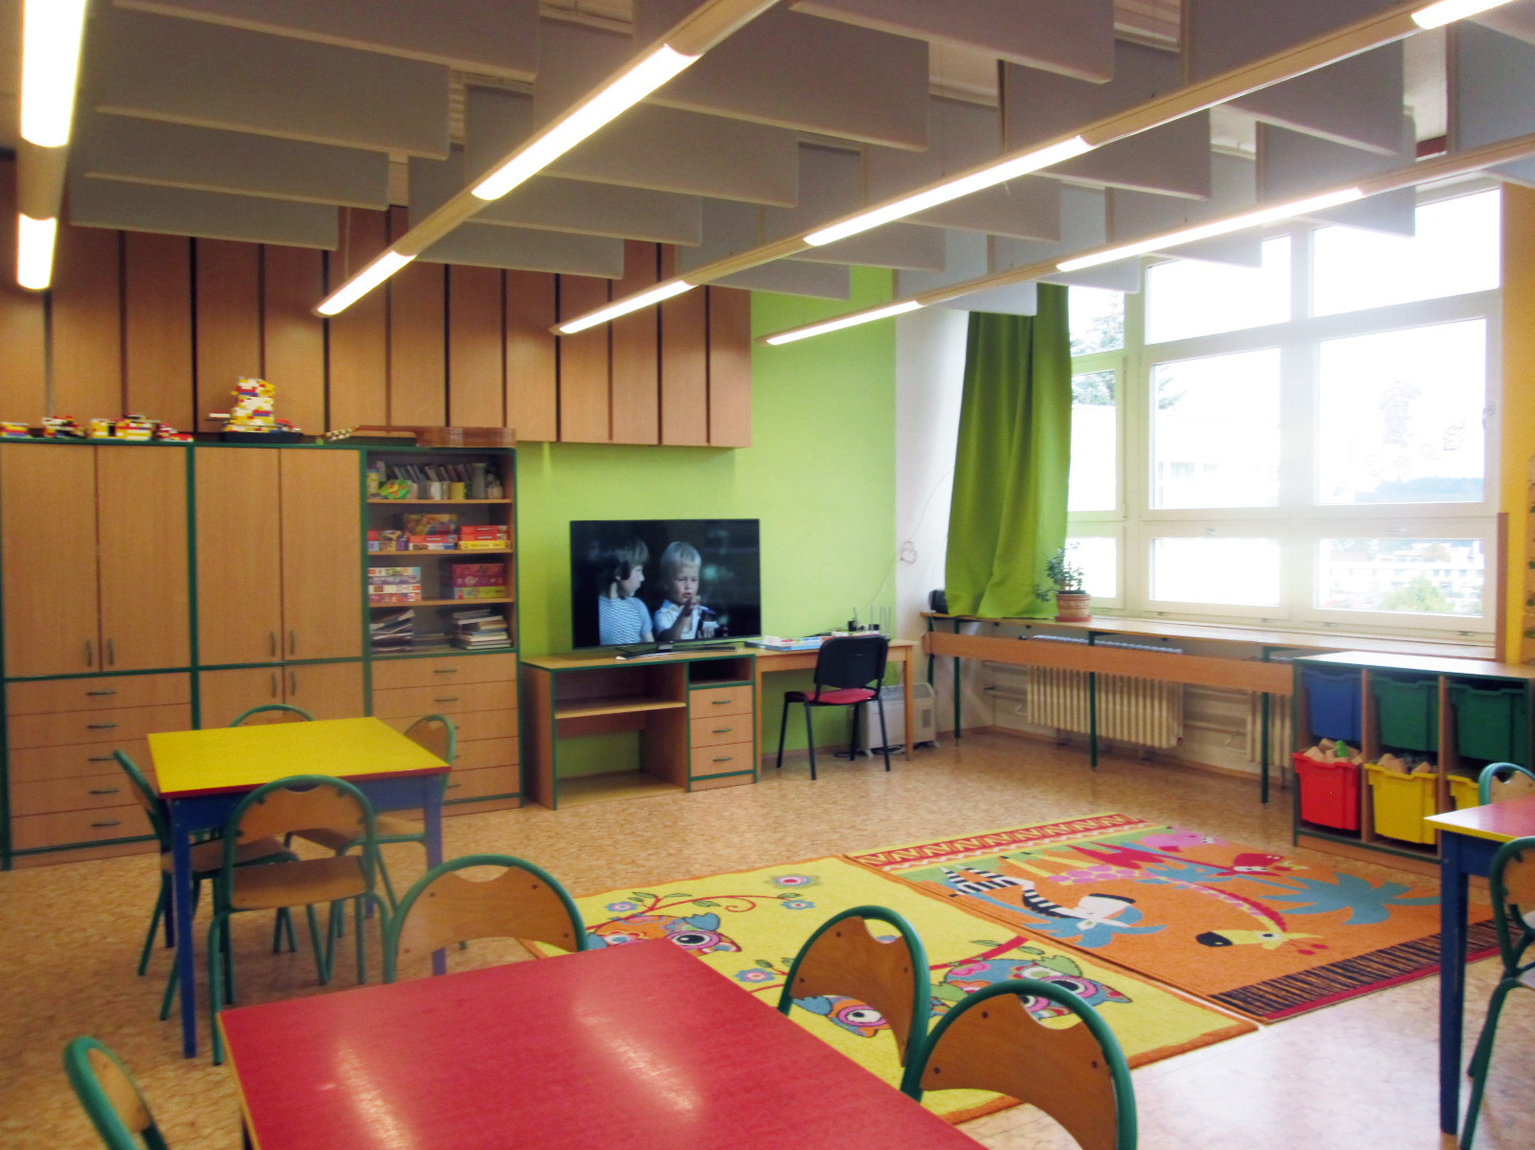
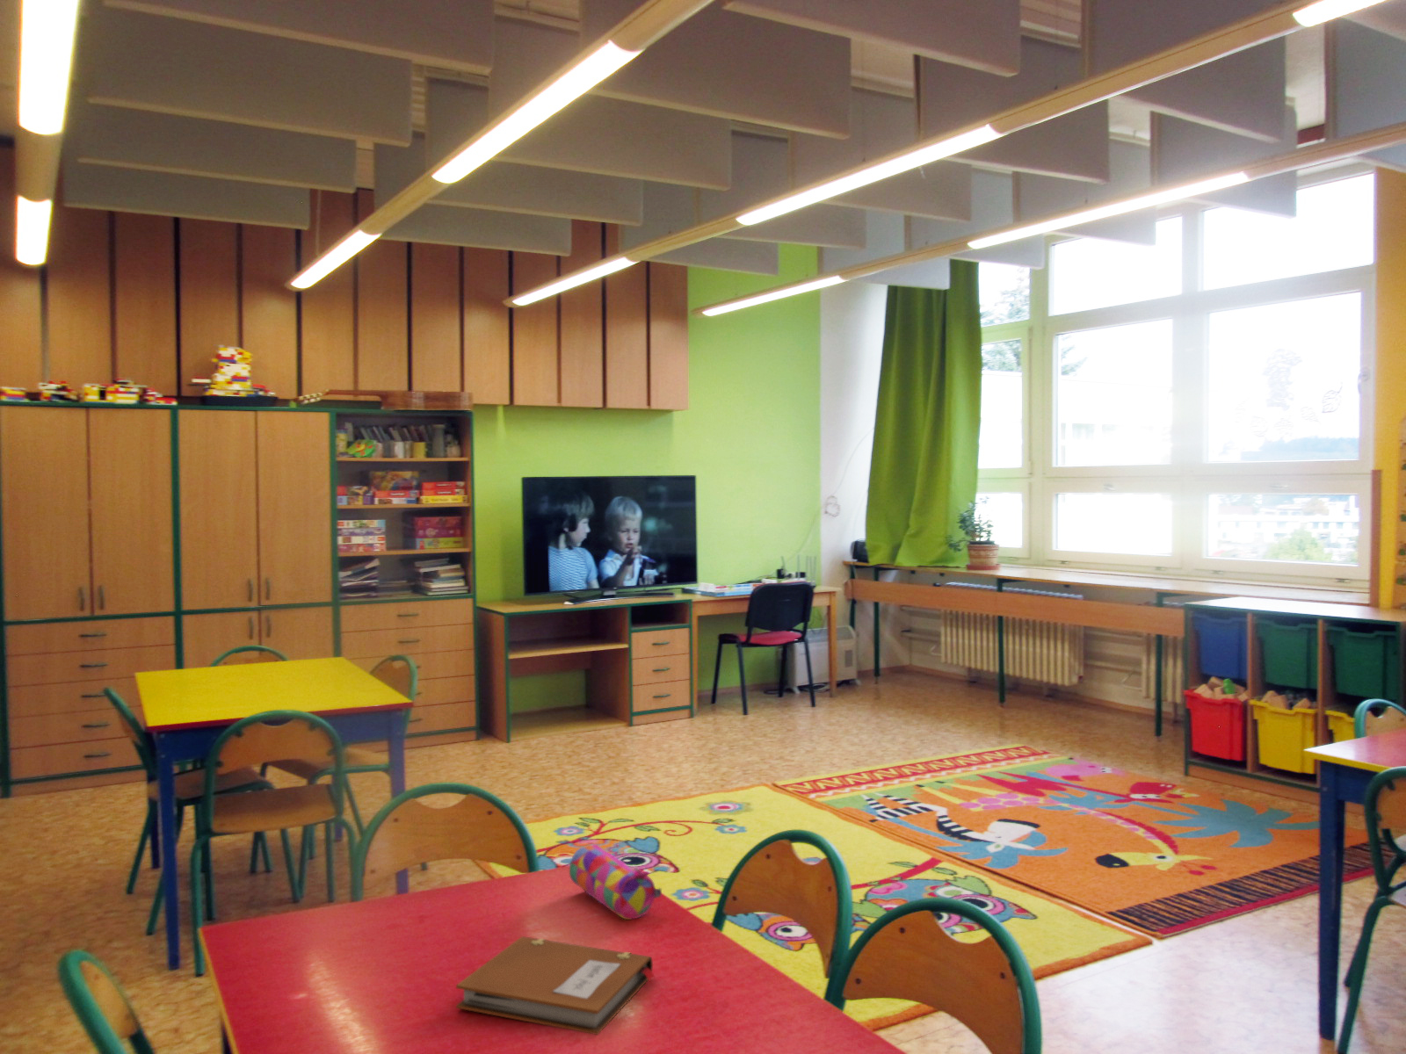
+ pencil case (612, 879)
+ notebook (561, 980)
